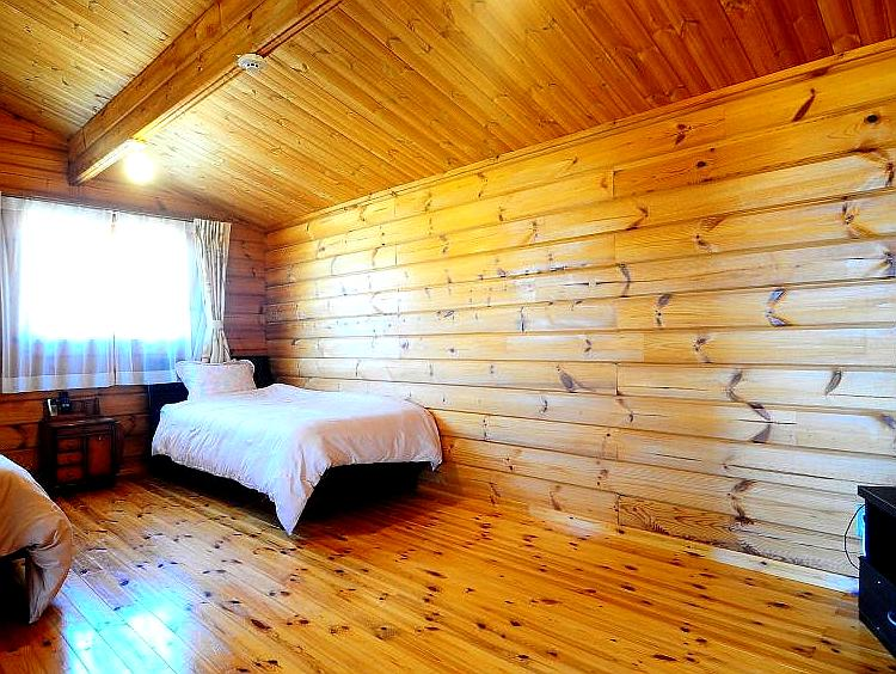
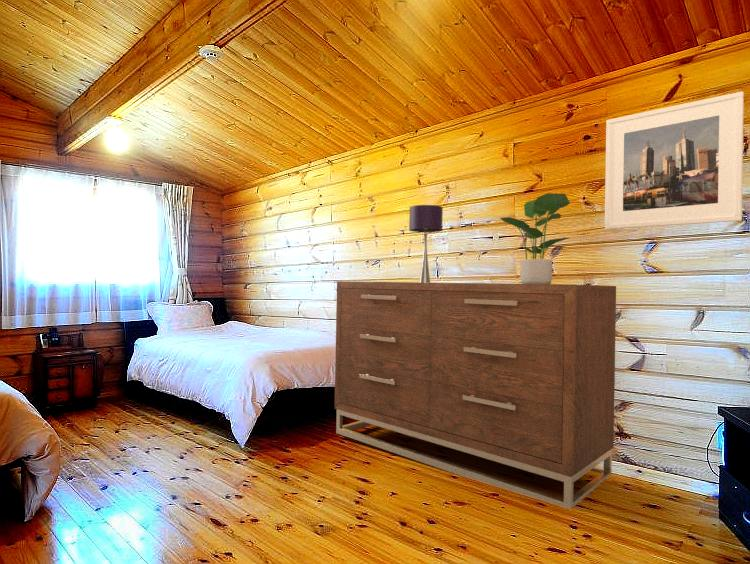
+ table lamp (425, 244)
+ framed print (668, 166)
+ potted plant (533, 239)
+ dresser (457, 368)
